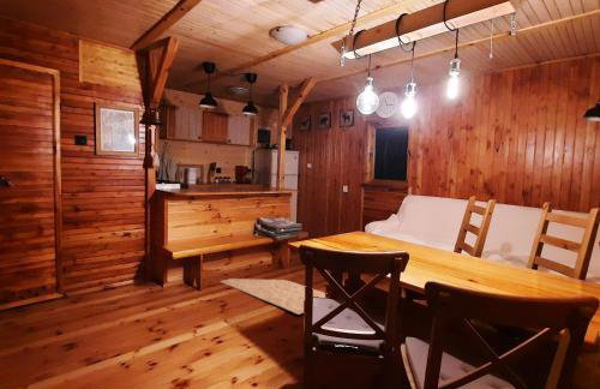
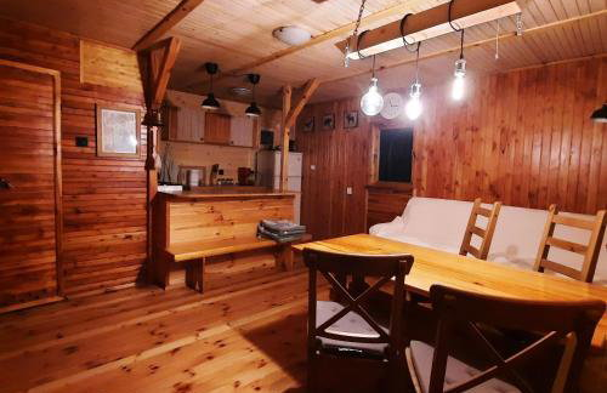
- rug (276, 288)
